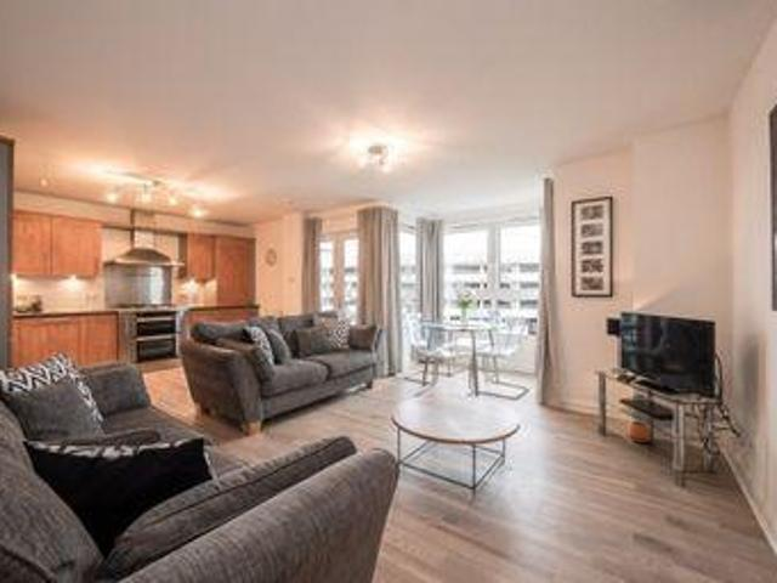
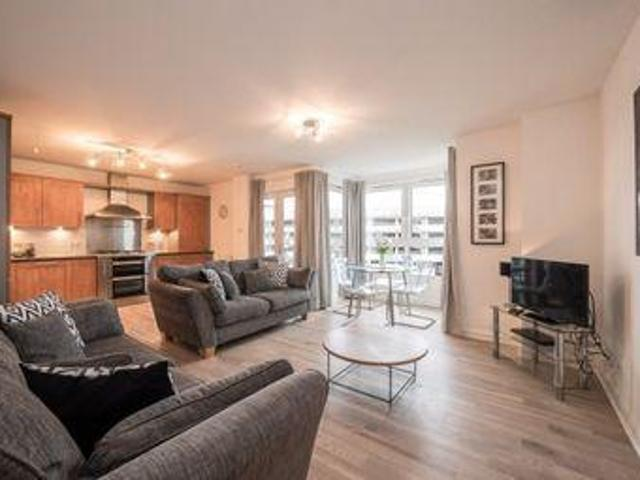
- potted plant (639, 417)
